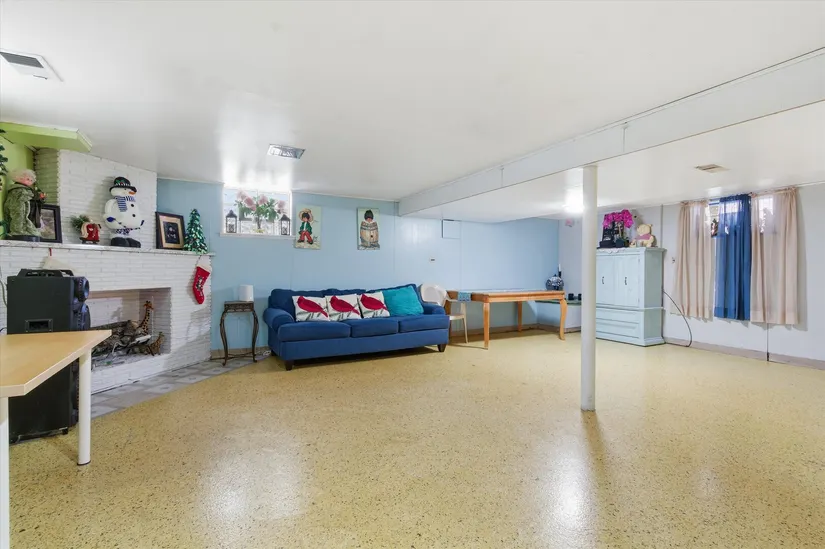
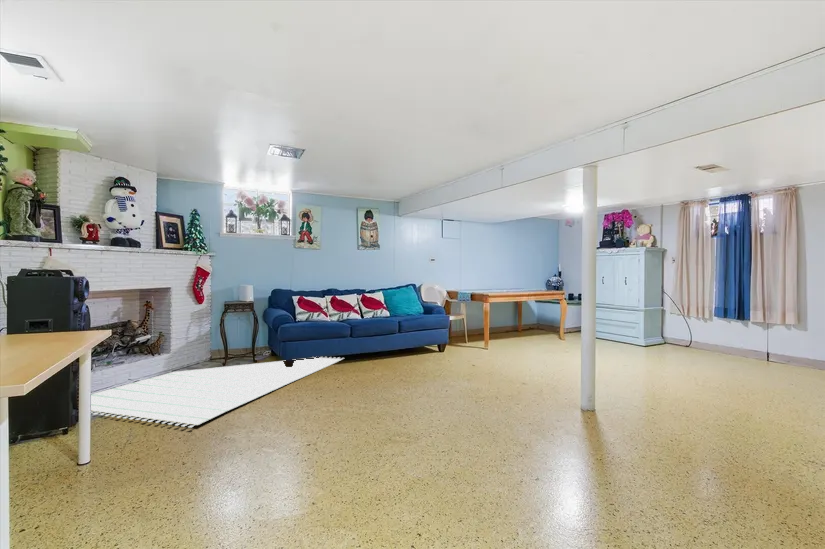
+ rug (228, 377)
